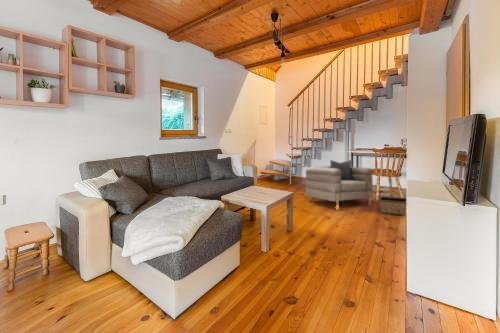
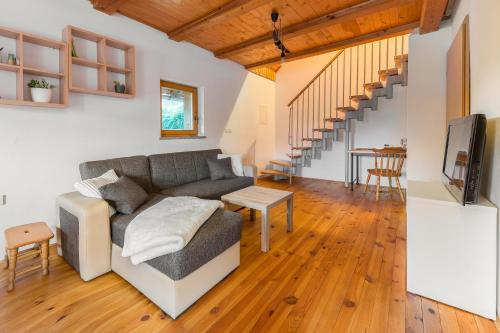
- armchair (338, 181)
- basket (393, 199)
